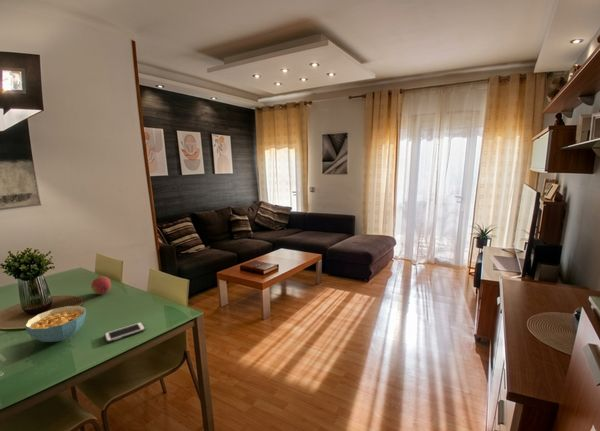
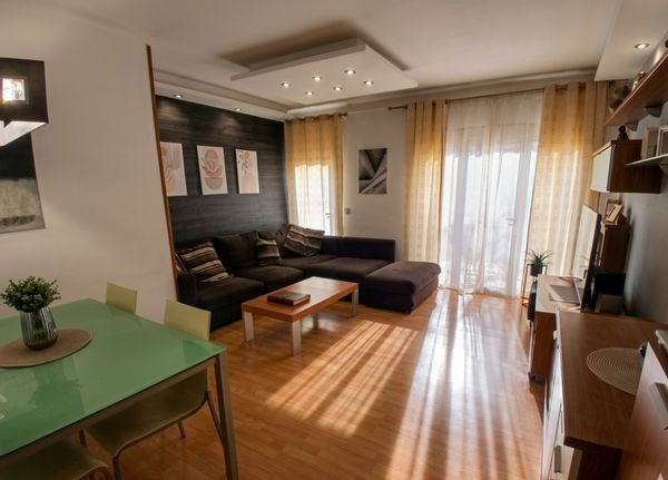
- fruit (101, 285)
- cell phone (125, 331)
- cereal bowl (58, 327)
